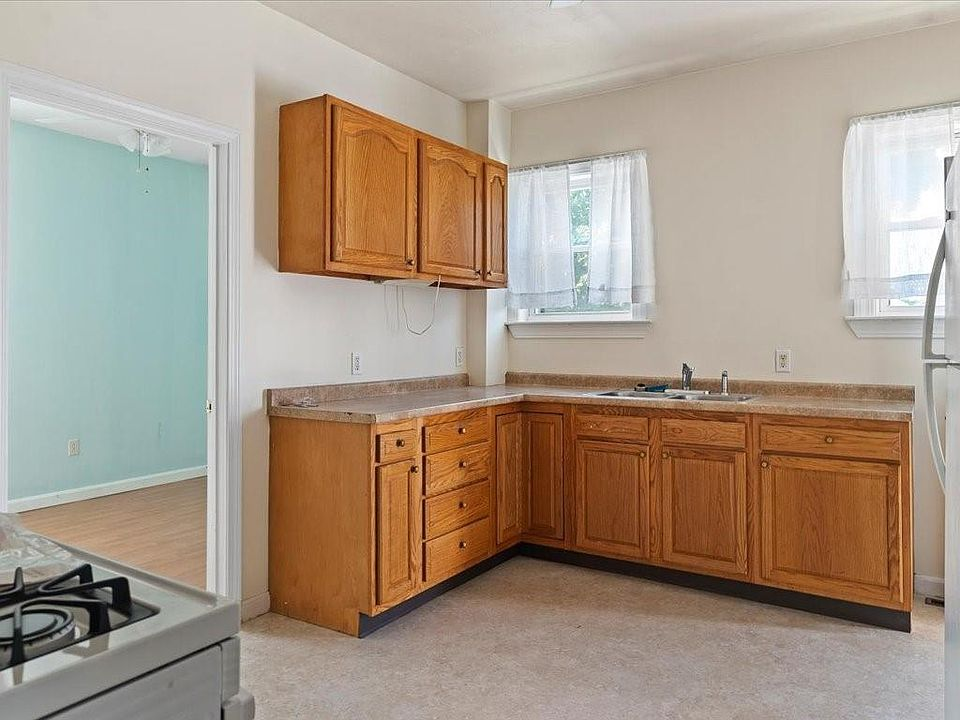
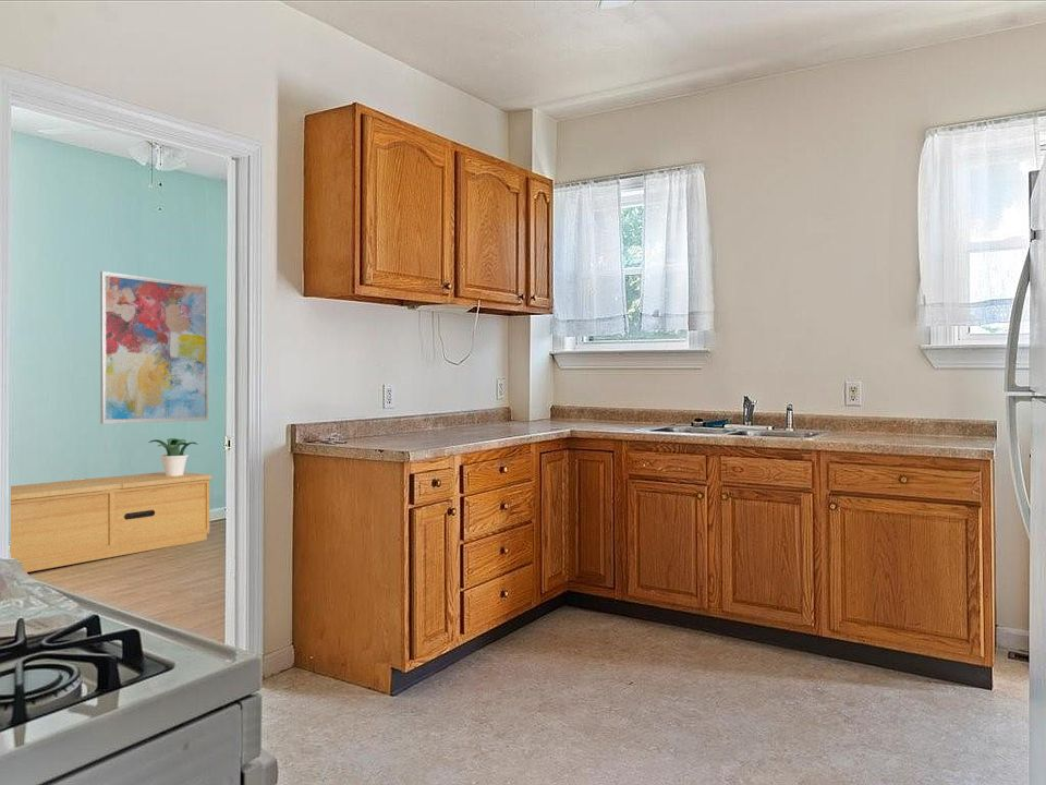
+ wall art (157, 350)
+ potted plant (172, 456)
+ dresser (92, 517)
